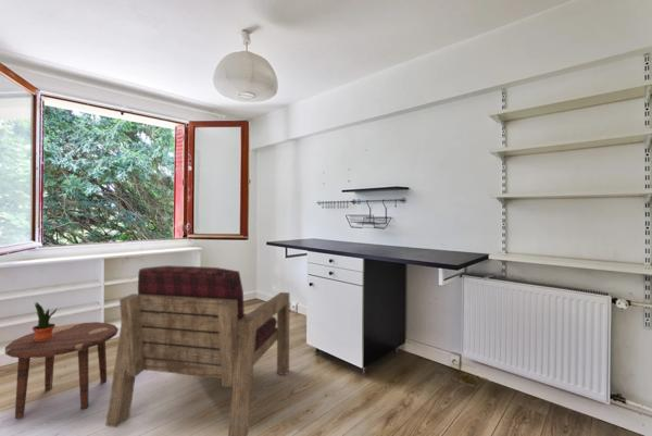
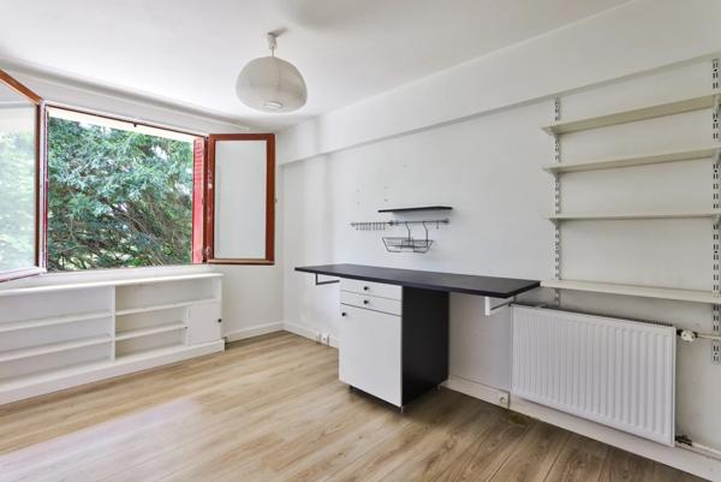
- side table (53, 364)
- potted plant (43, 319)
- armchair (211, 327)
